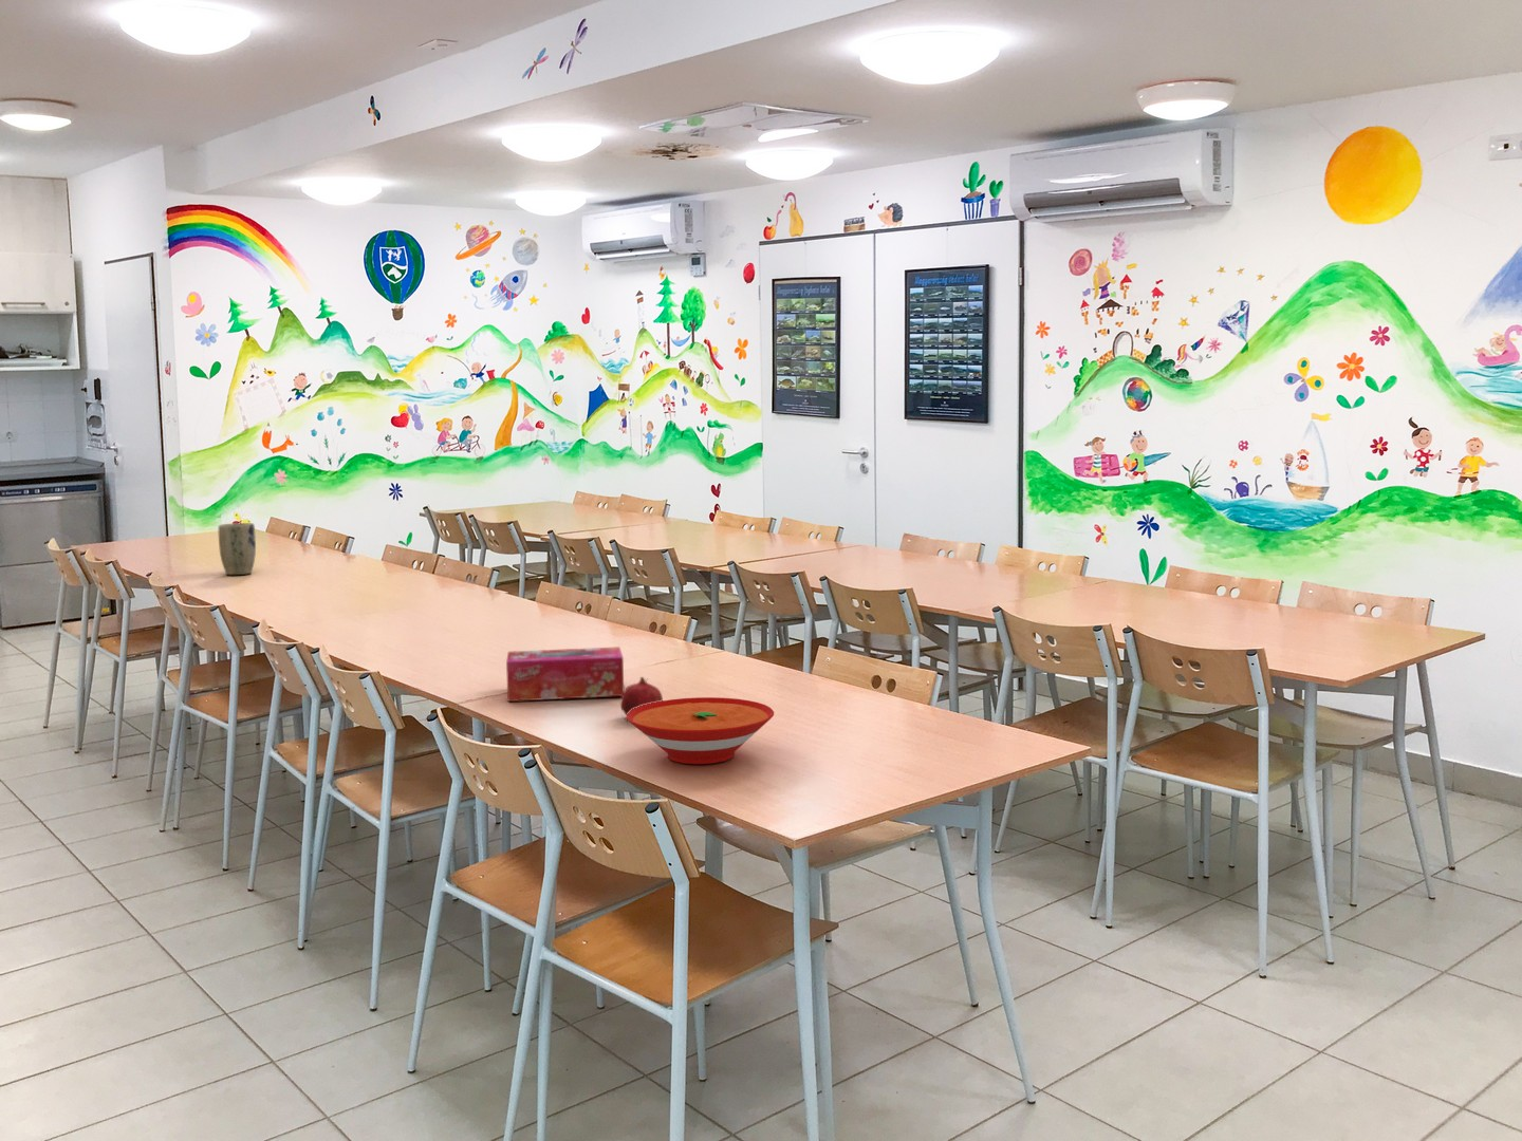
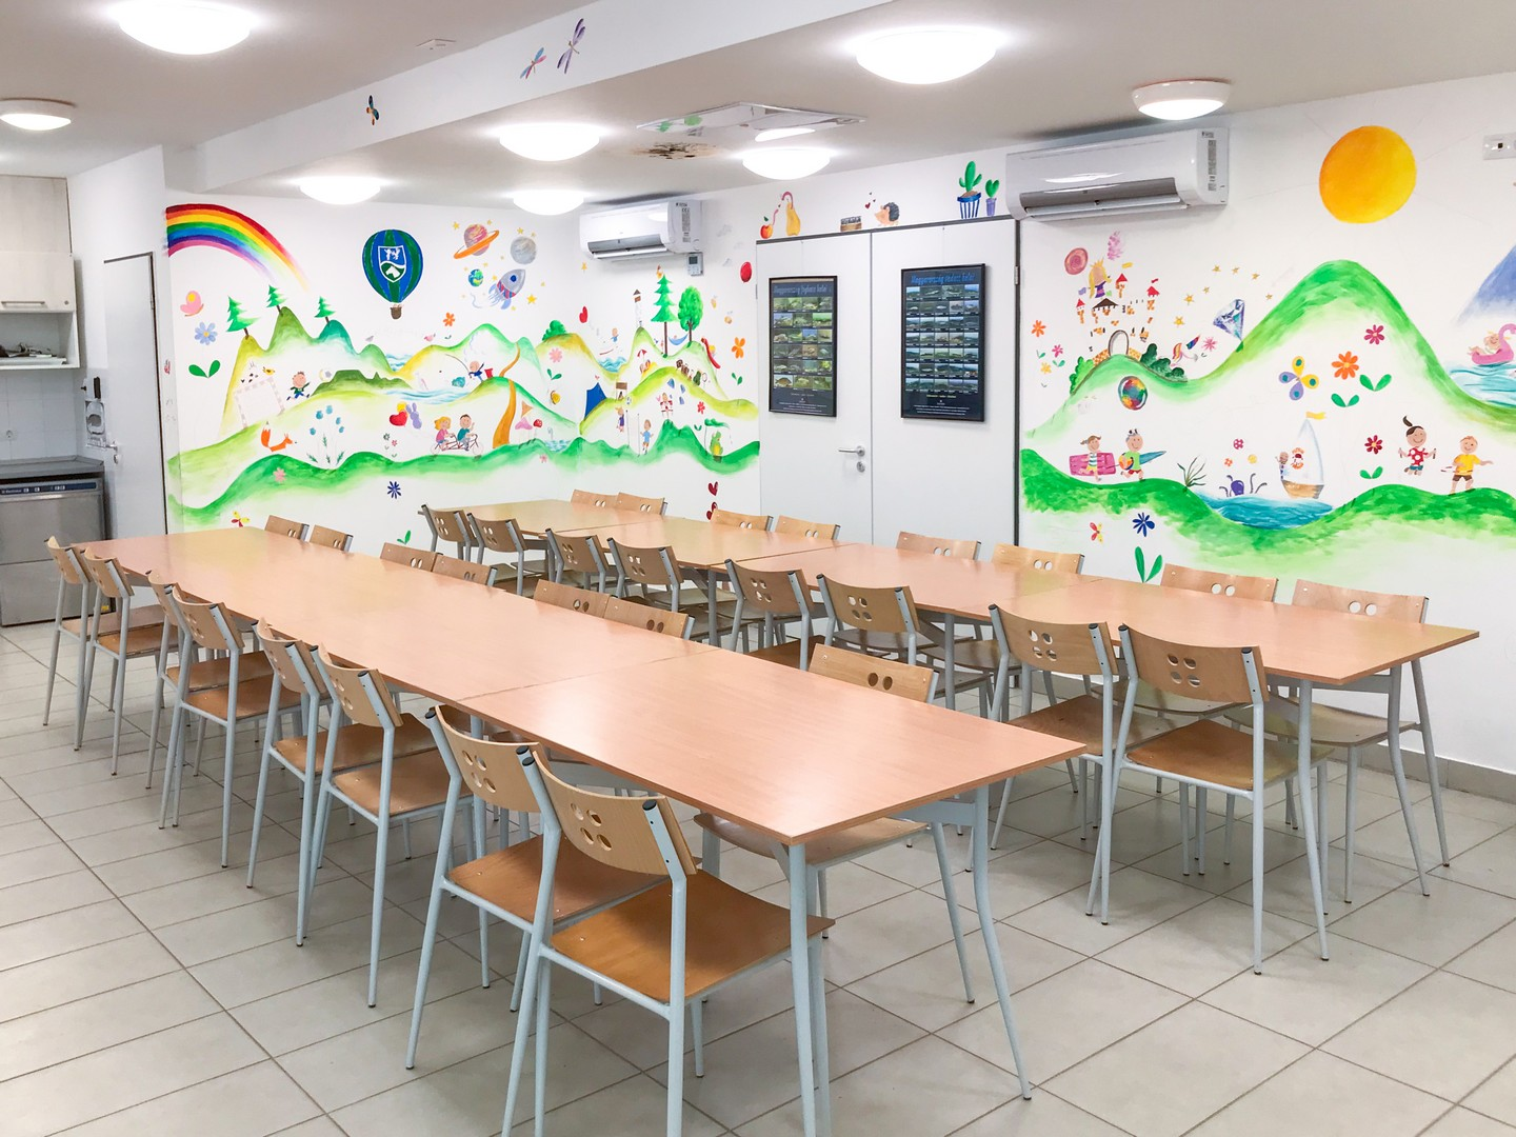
- plant pot (237, 548)
- tissue box (564, 674)
- fruit (640, 698)
- bowl (701, 732)
